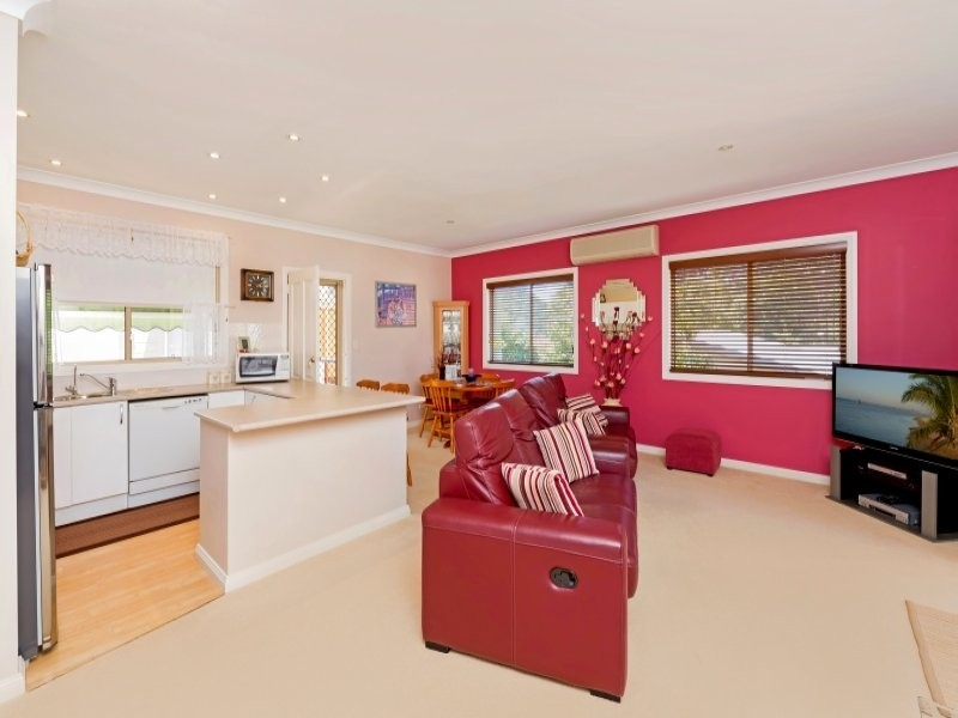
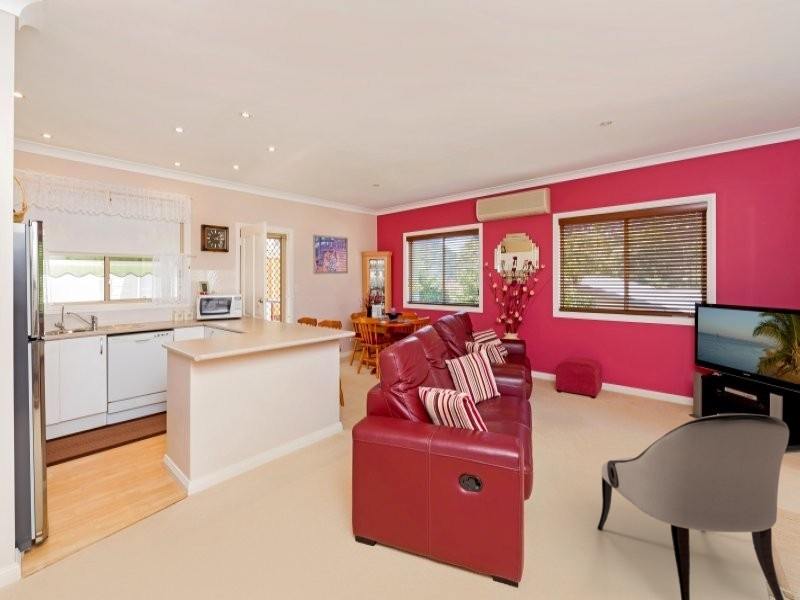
+ armchair (690, 482)
